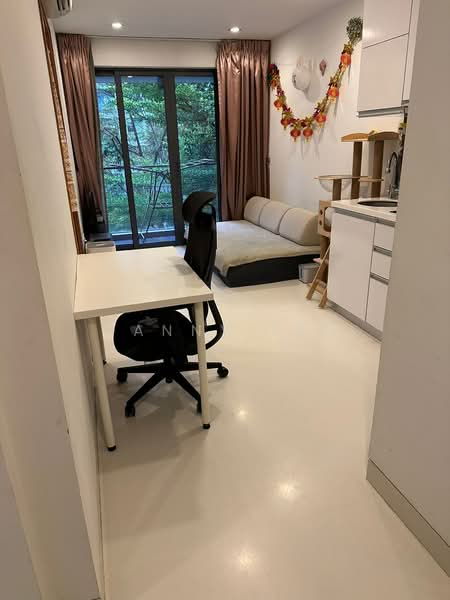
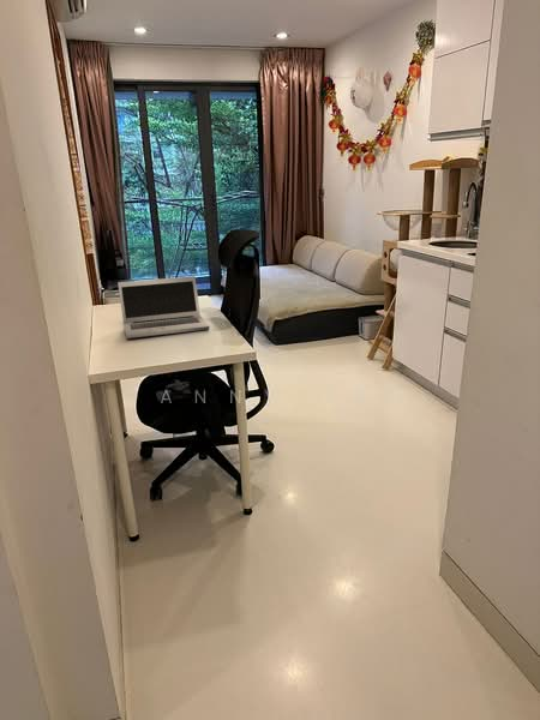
+ laptop (162, 305)
